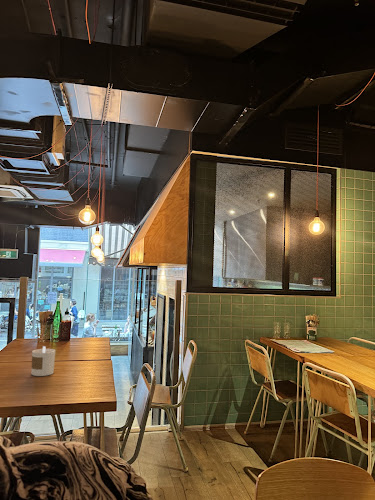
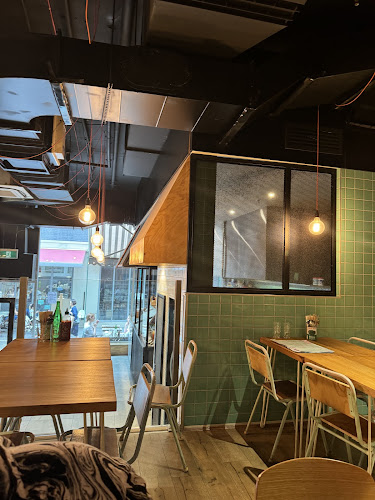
- candle (43, 359)
